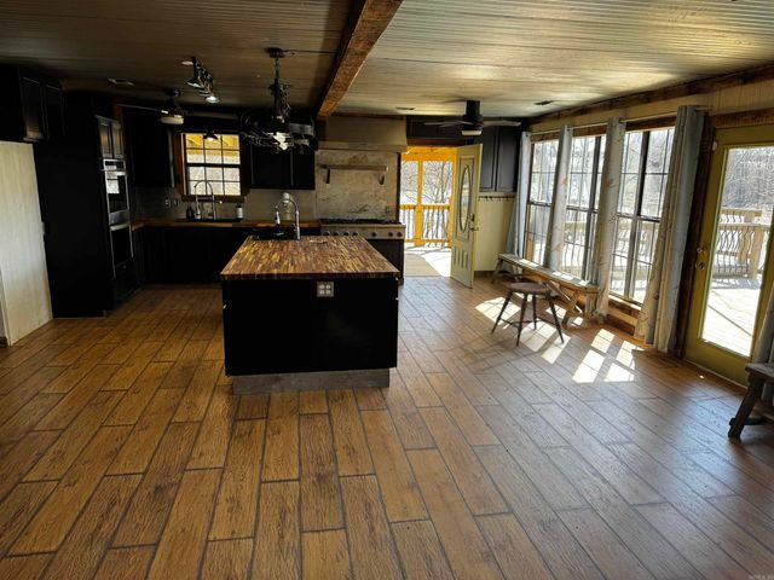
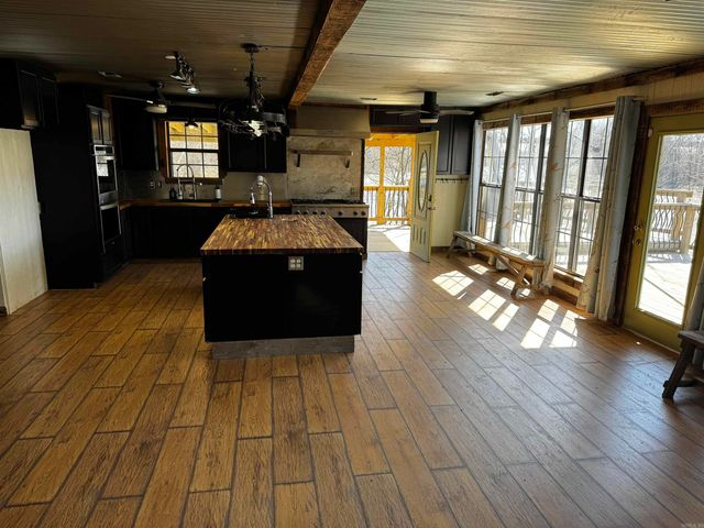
- stool (525, 311)
